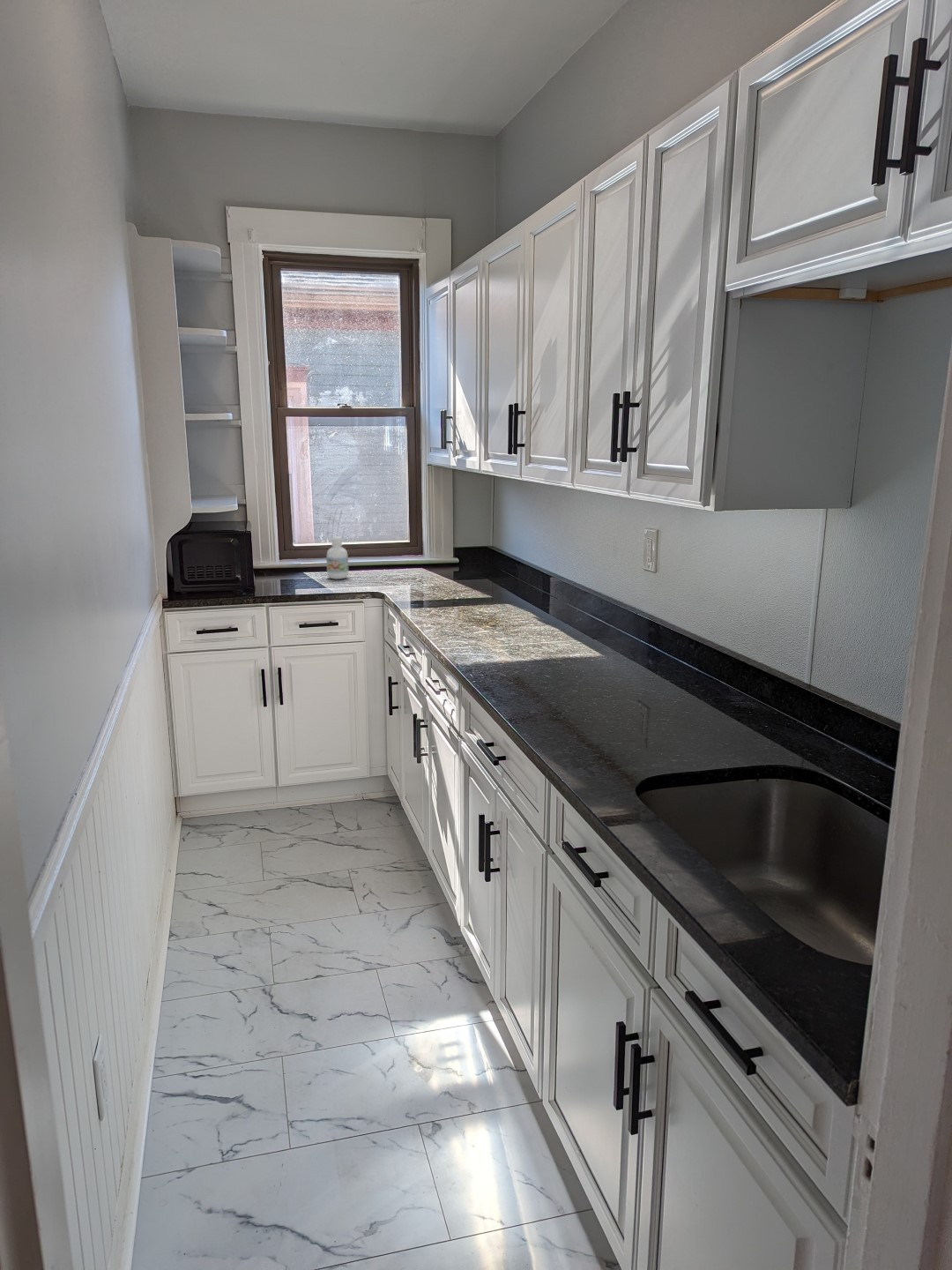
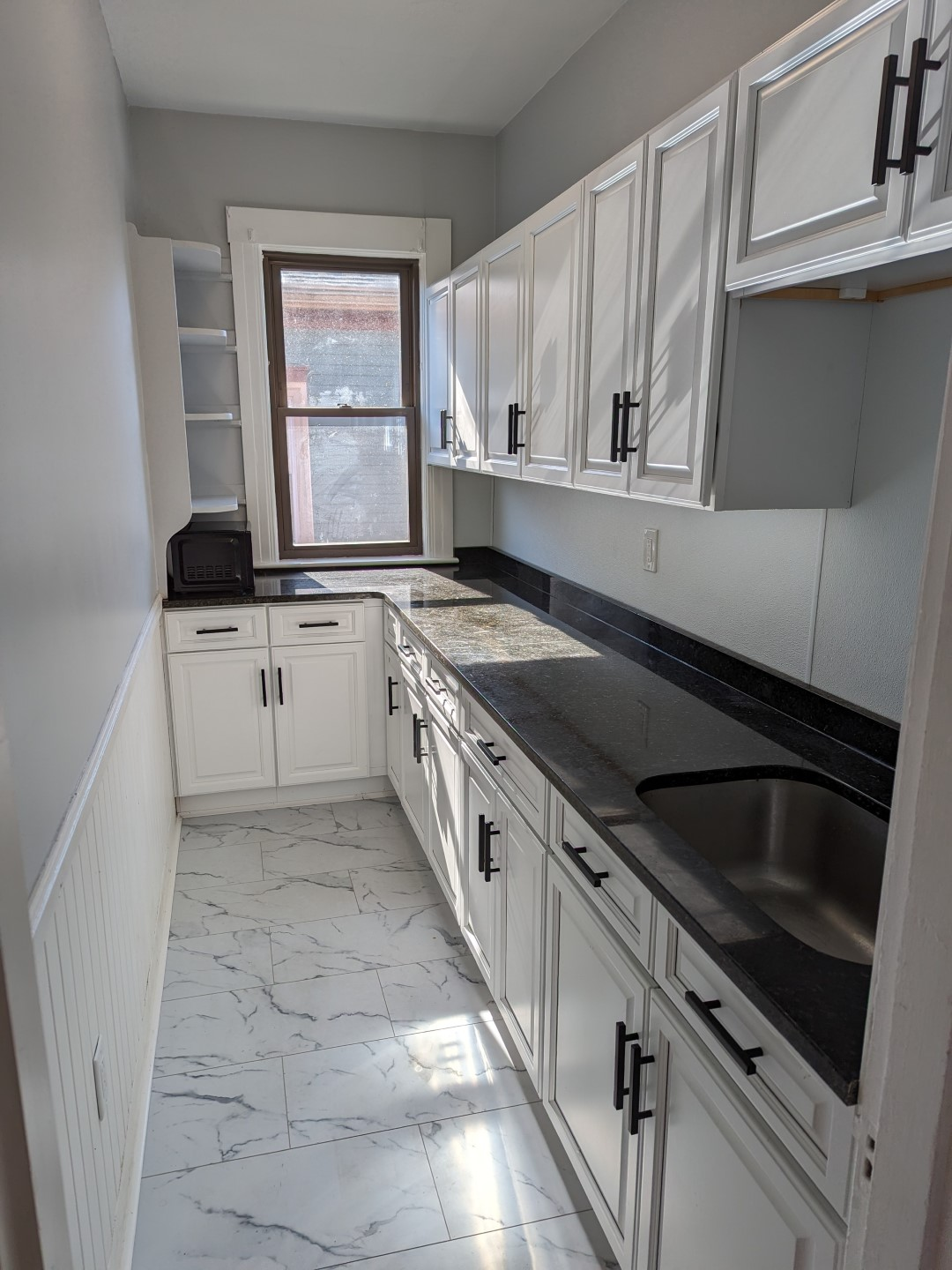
- bottle (337, 557)
